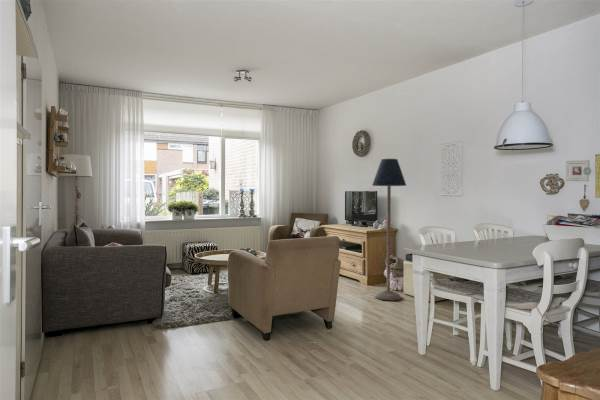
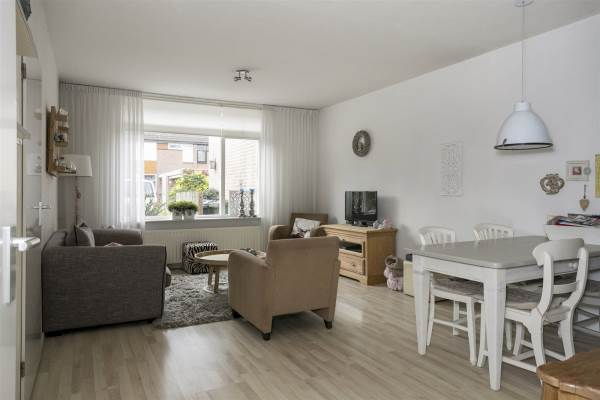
- floor lamp (388, 228)
